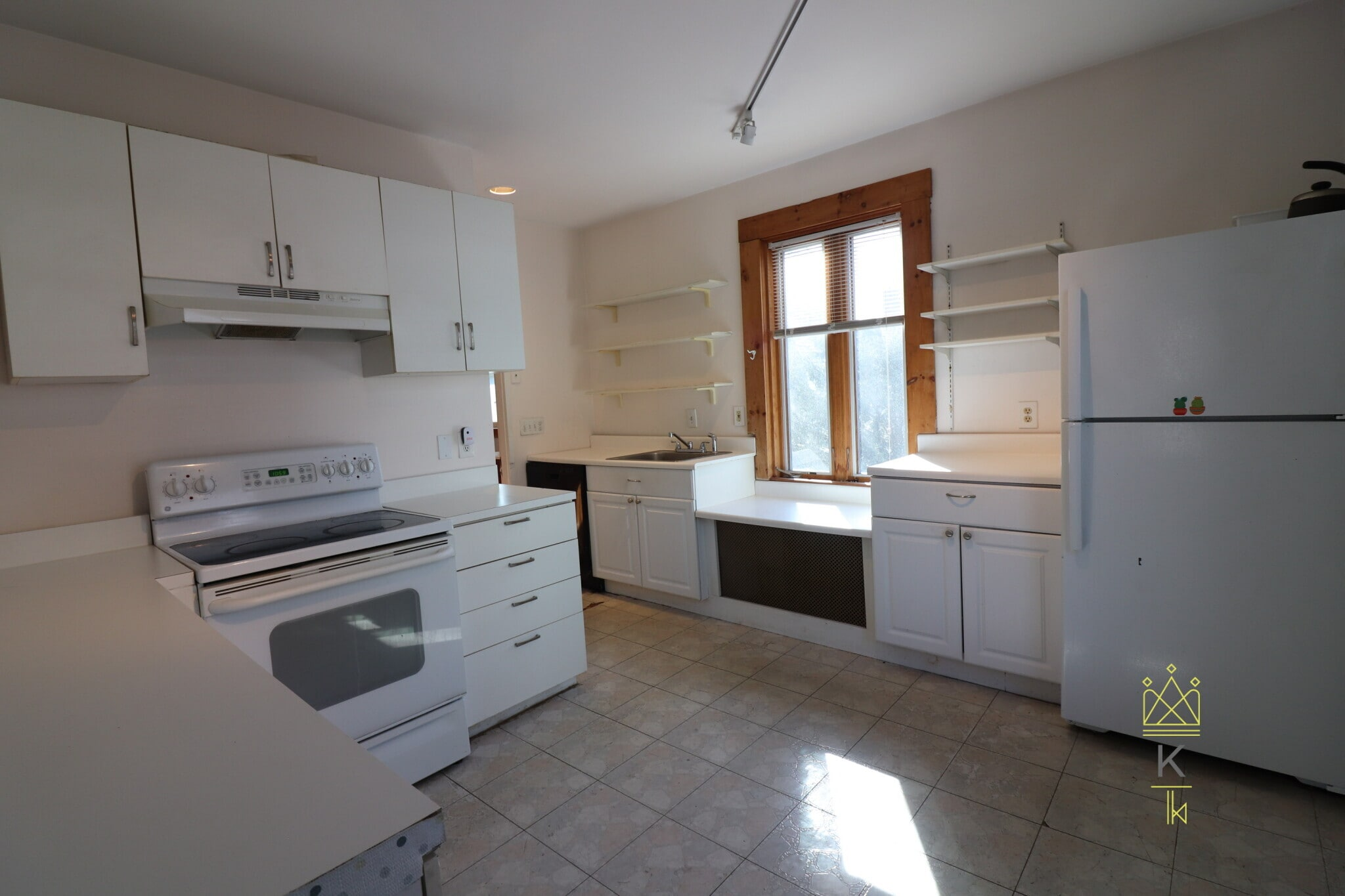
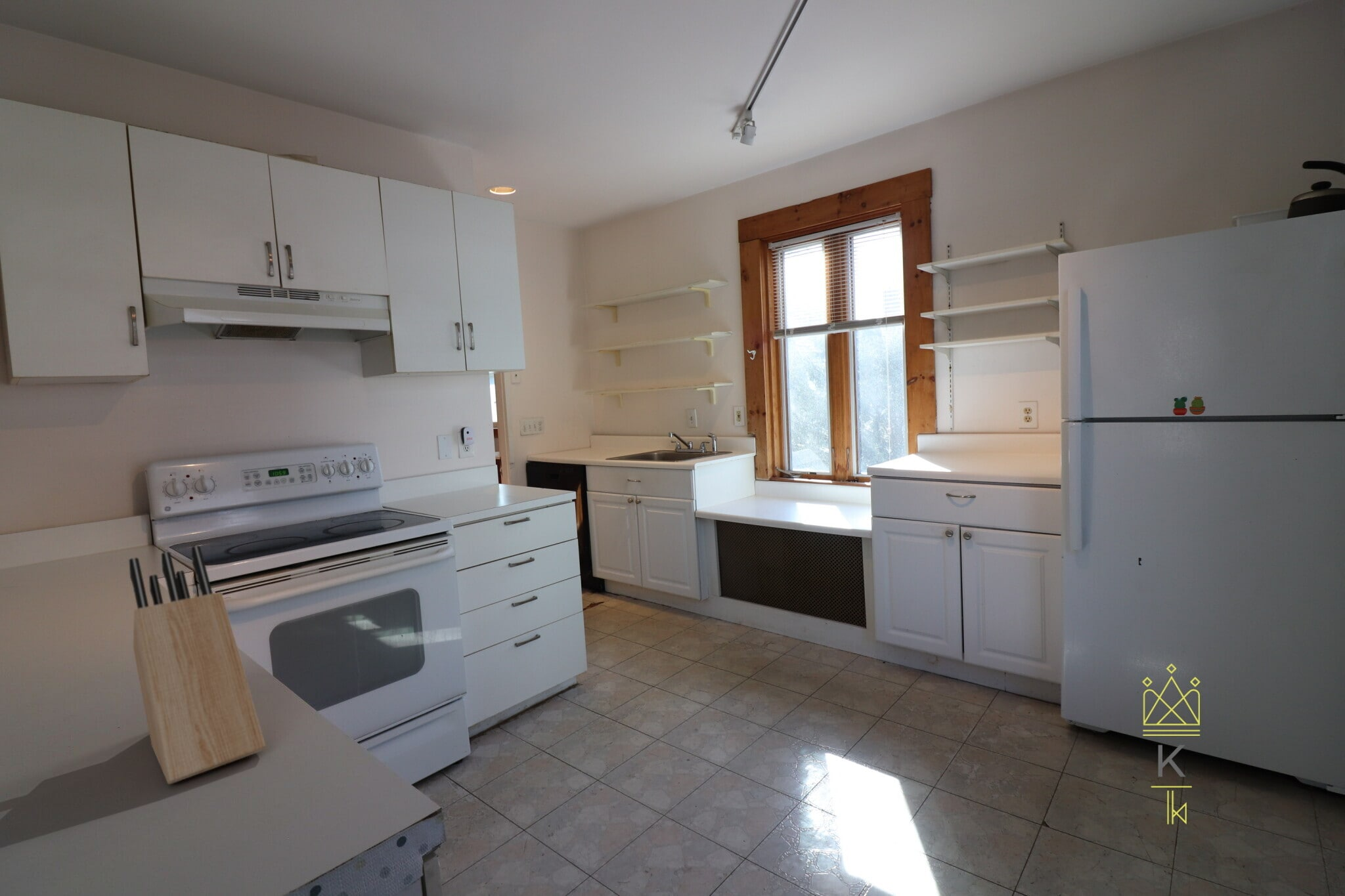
+ knife block (188, 647)
